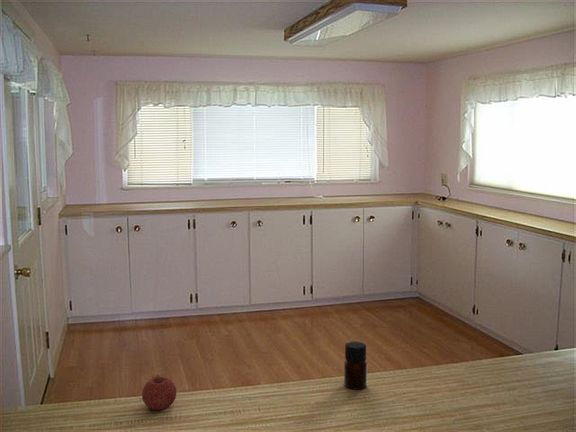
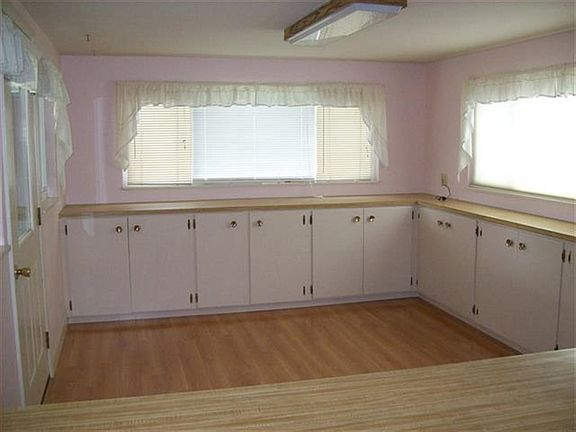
- fruit (158, 390)
- bottle (355, 365)
